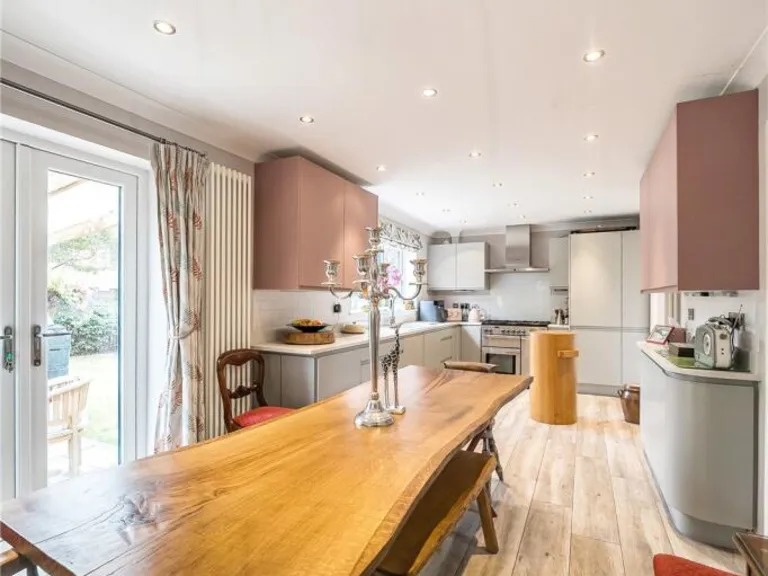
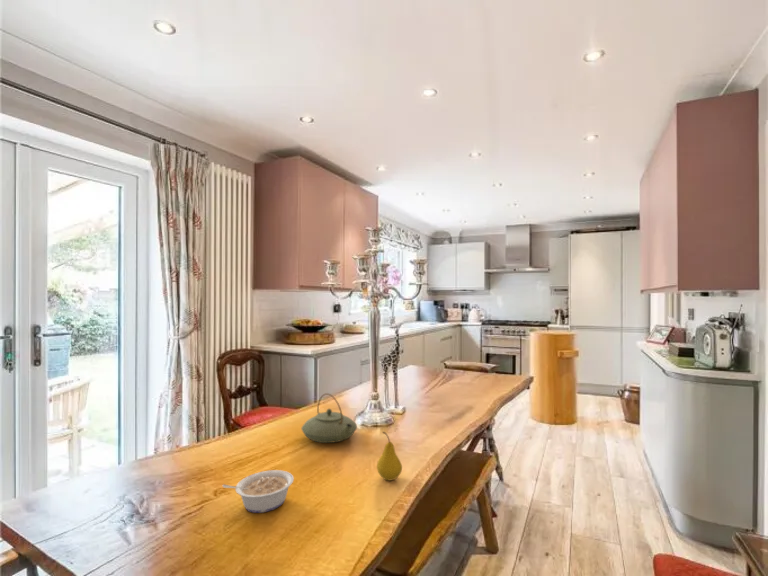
+ teapot (331, 416)
+ fruit (389, 455)
+ legume (263, 491)
